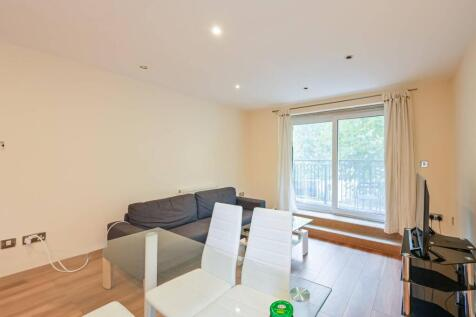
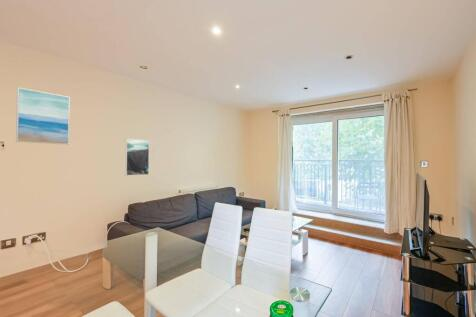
+ wall art (44, 117)
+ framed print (137, 157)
